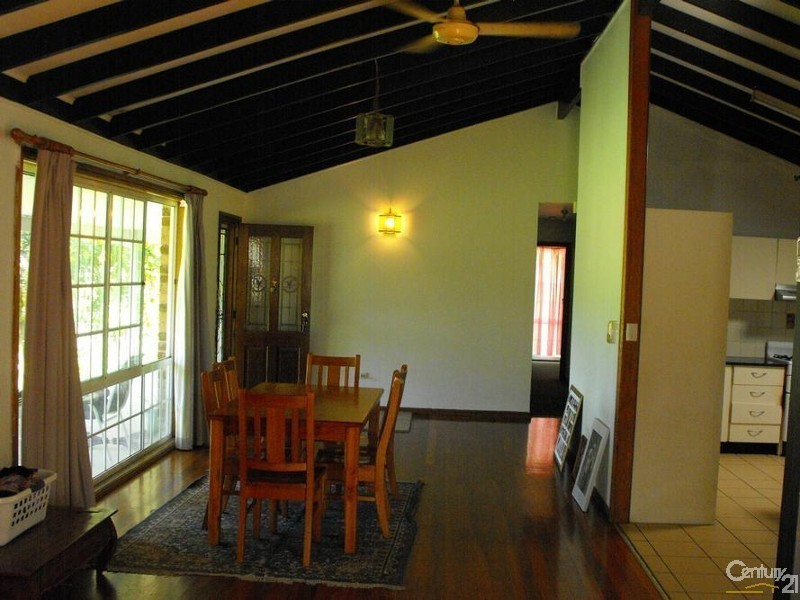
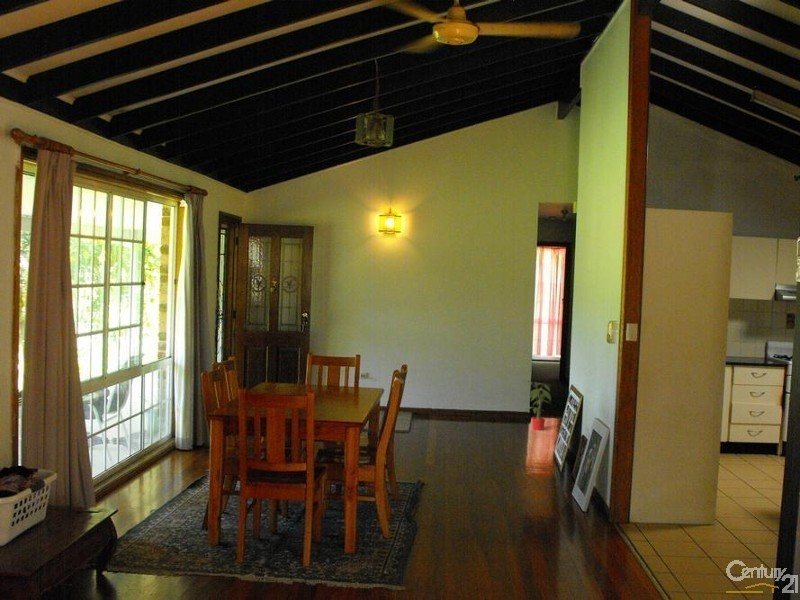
+ potted plant (537, 404)
